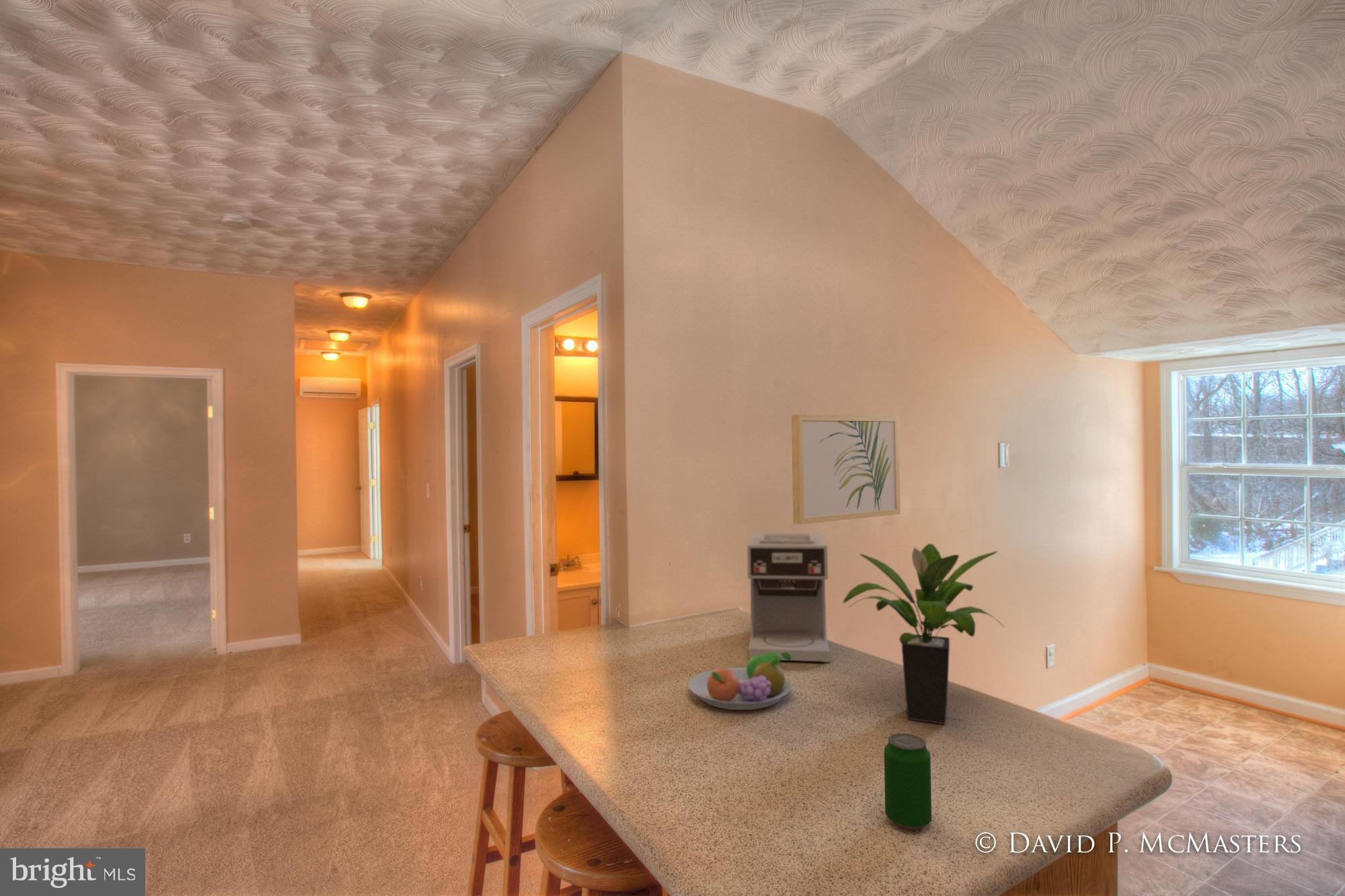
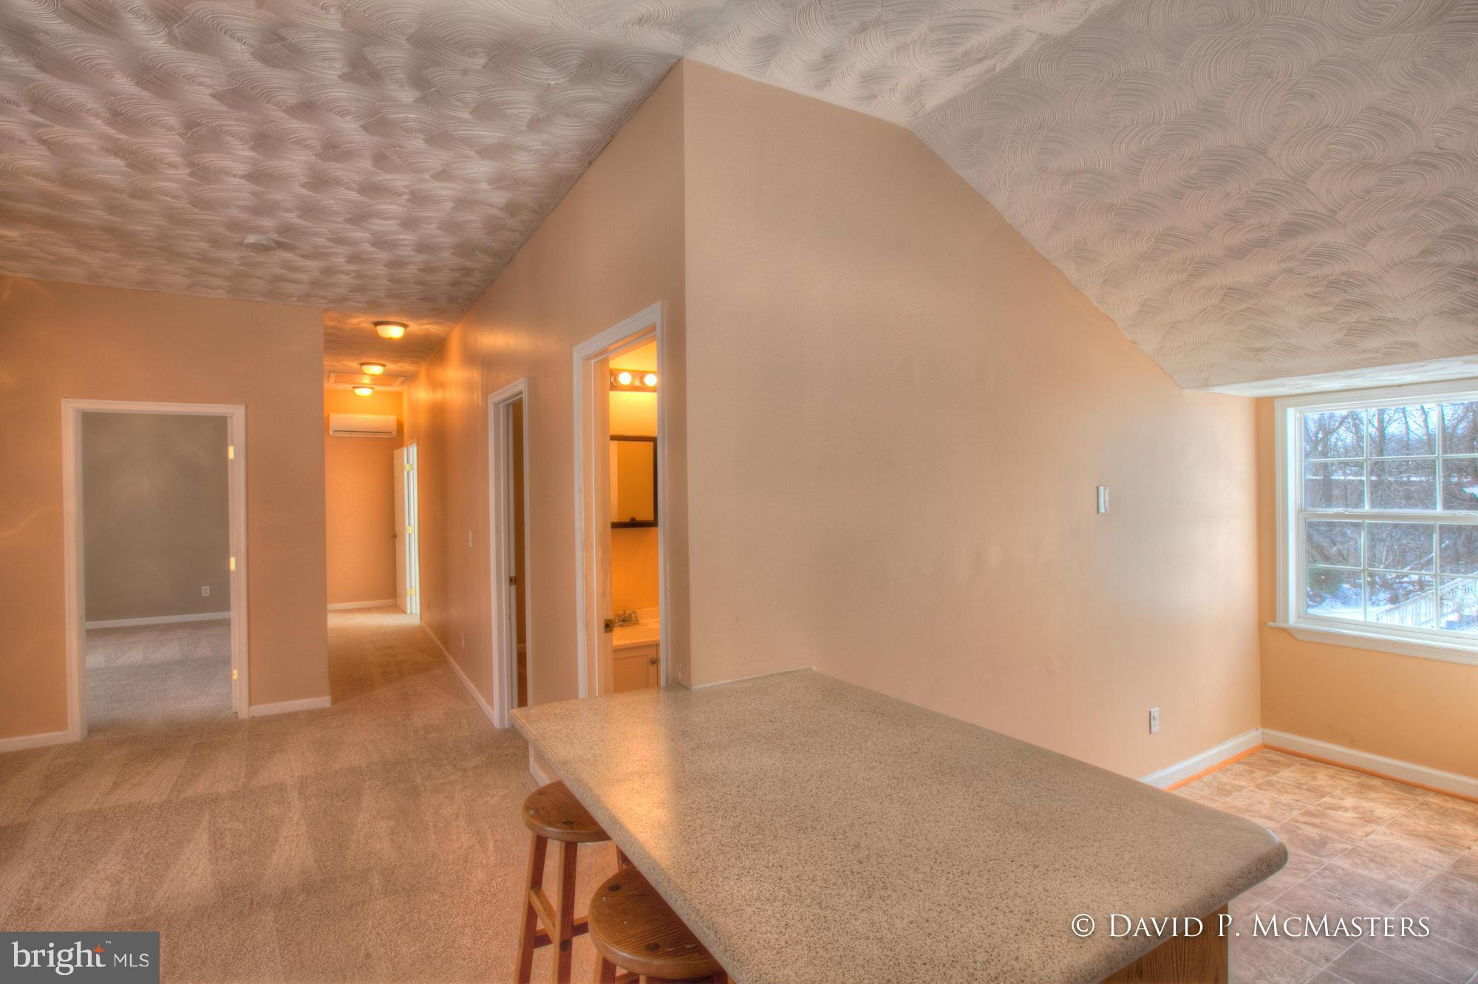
- coffee maker (787, 590)
- potted plant (923, 629)
- wall art (849, 466)
- fruit bowl (743, 674)
- beverage can (907, 780)
